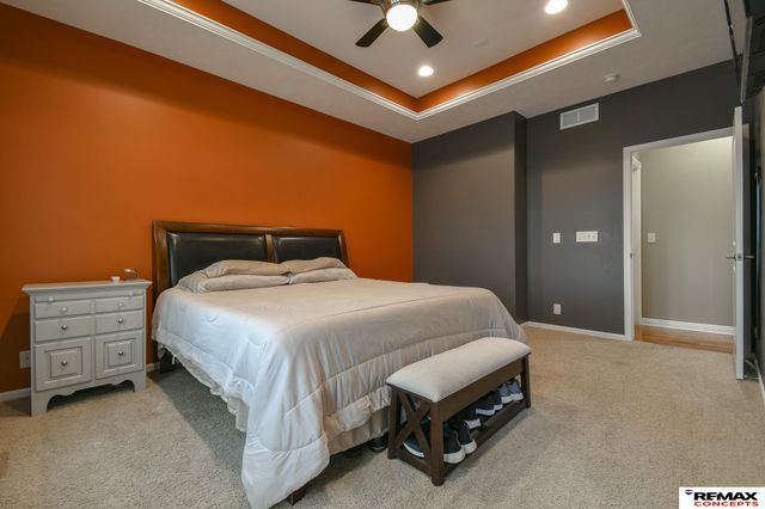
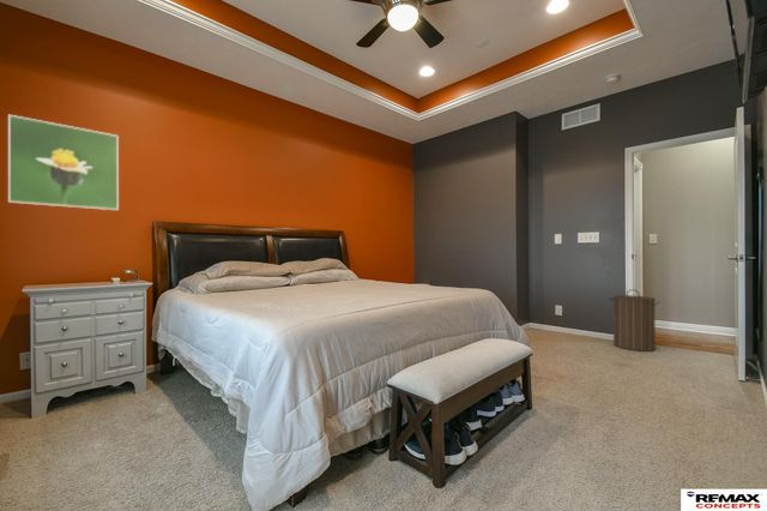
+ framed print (67, 166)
+ laundry hamper (633, 318)
